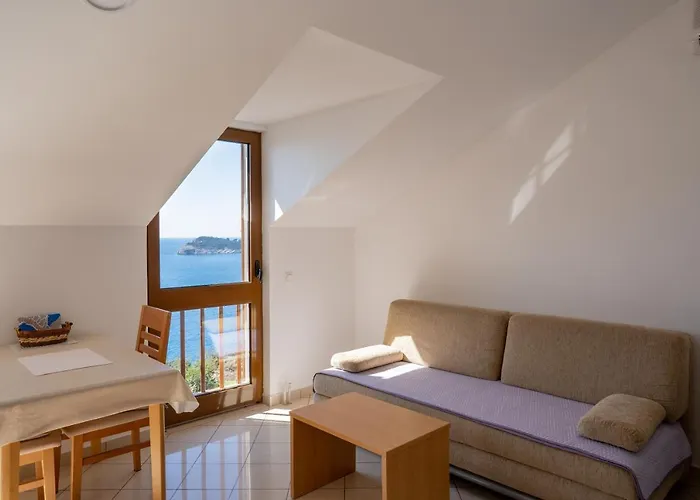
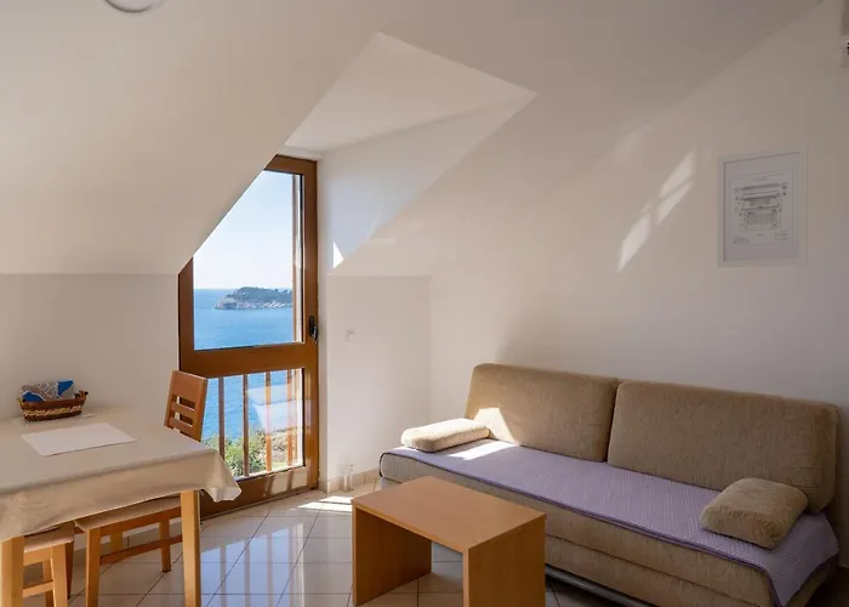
+ wall art (759, 208)
